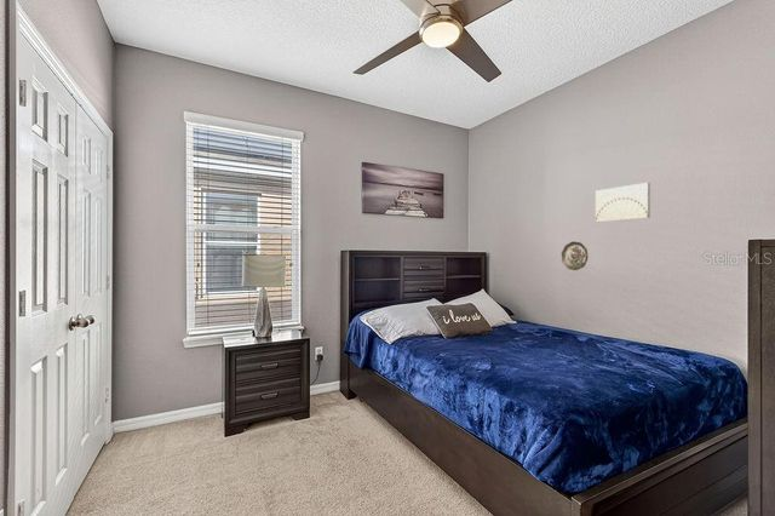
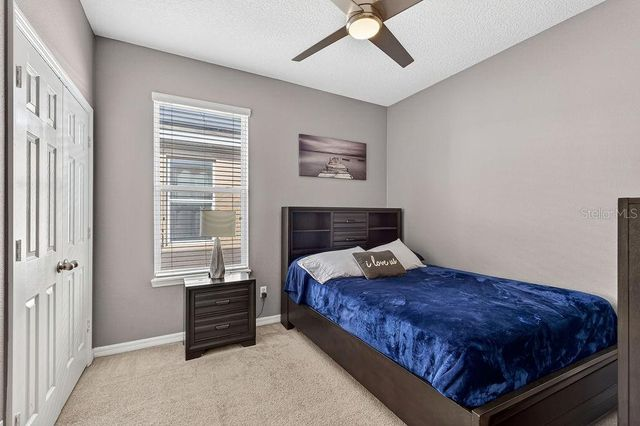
- decorative plate (574, 256)
- wall art (621, 203)
